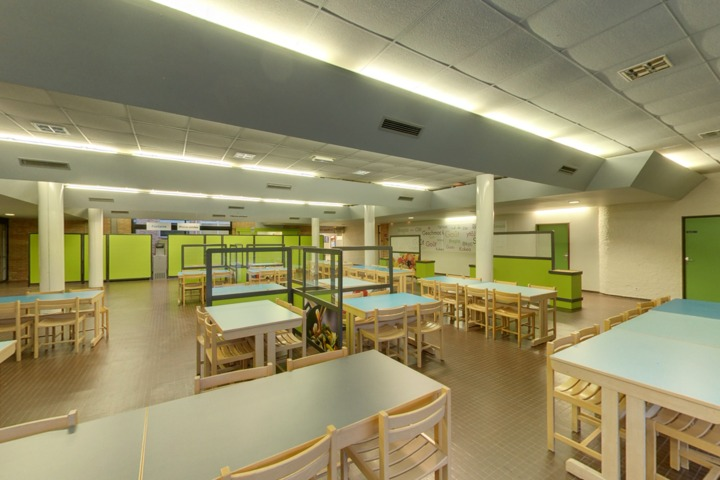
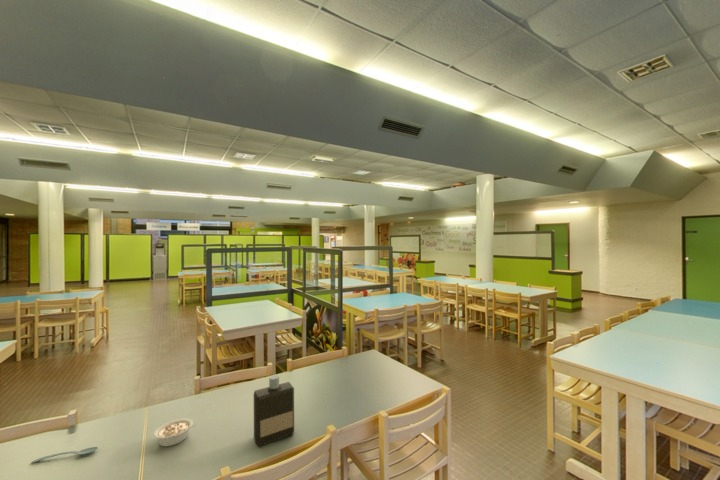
+ legume (175, 431)
+ spoon (65, 453)
+ bottle (274, 406)
